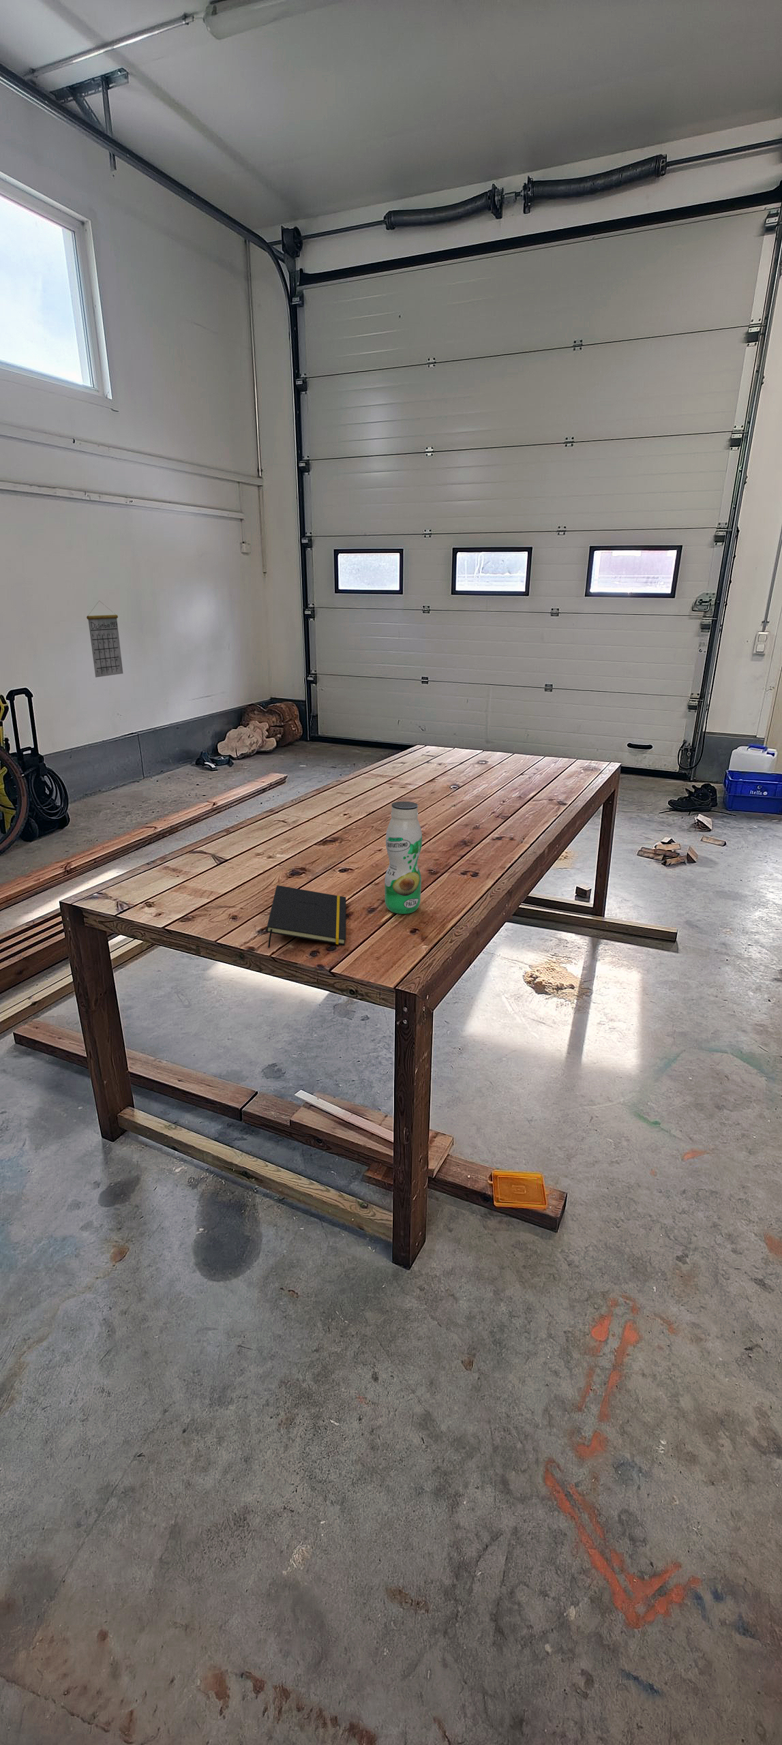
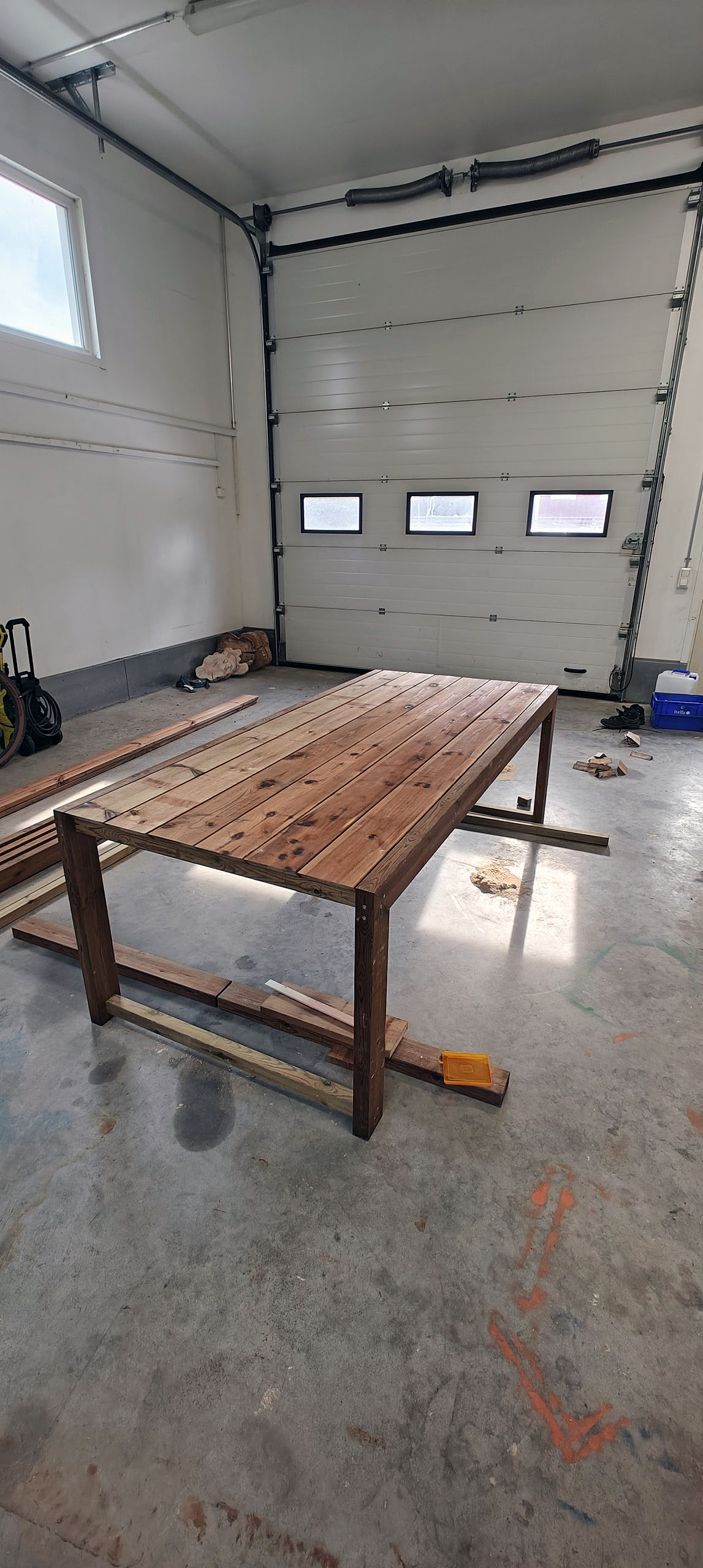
- notepad (309, 914)
- beverage bottle (403, 858)
- calendar (105, 638)
